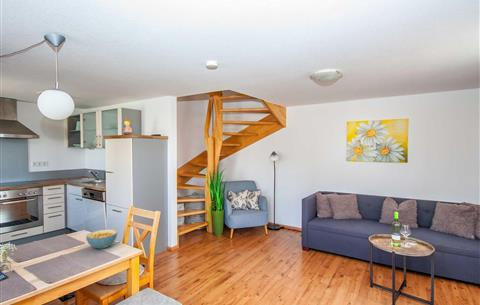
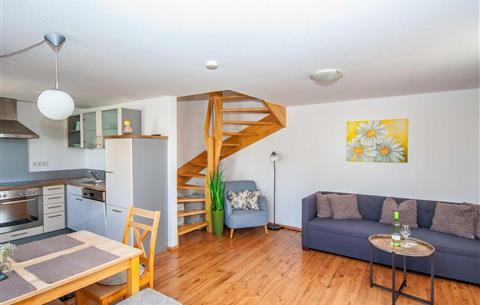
- cereal bowl (102, 240)
